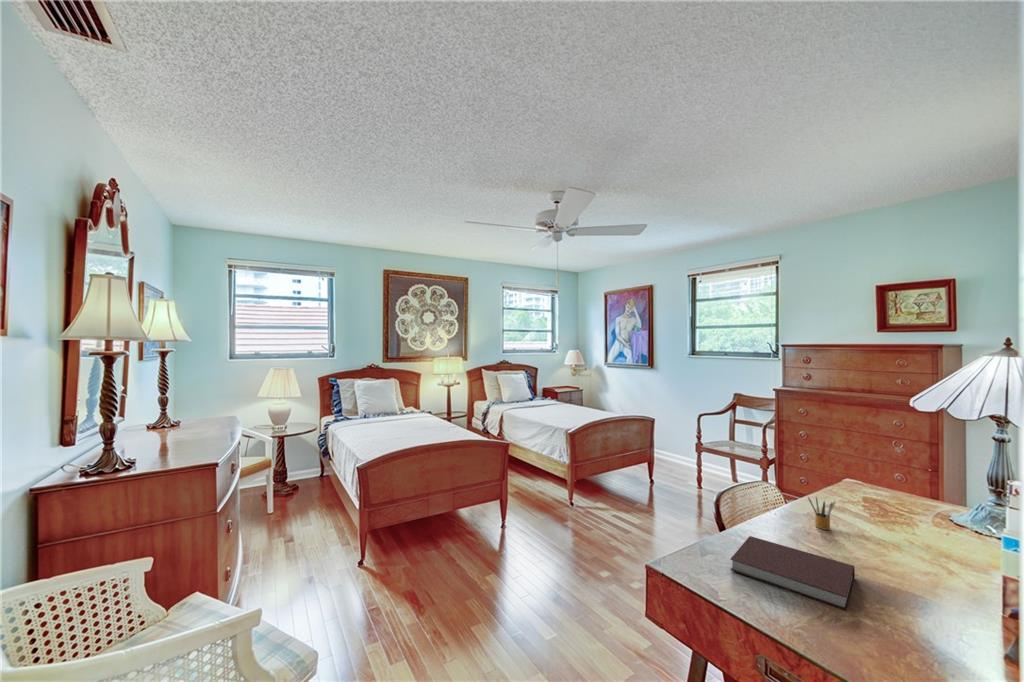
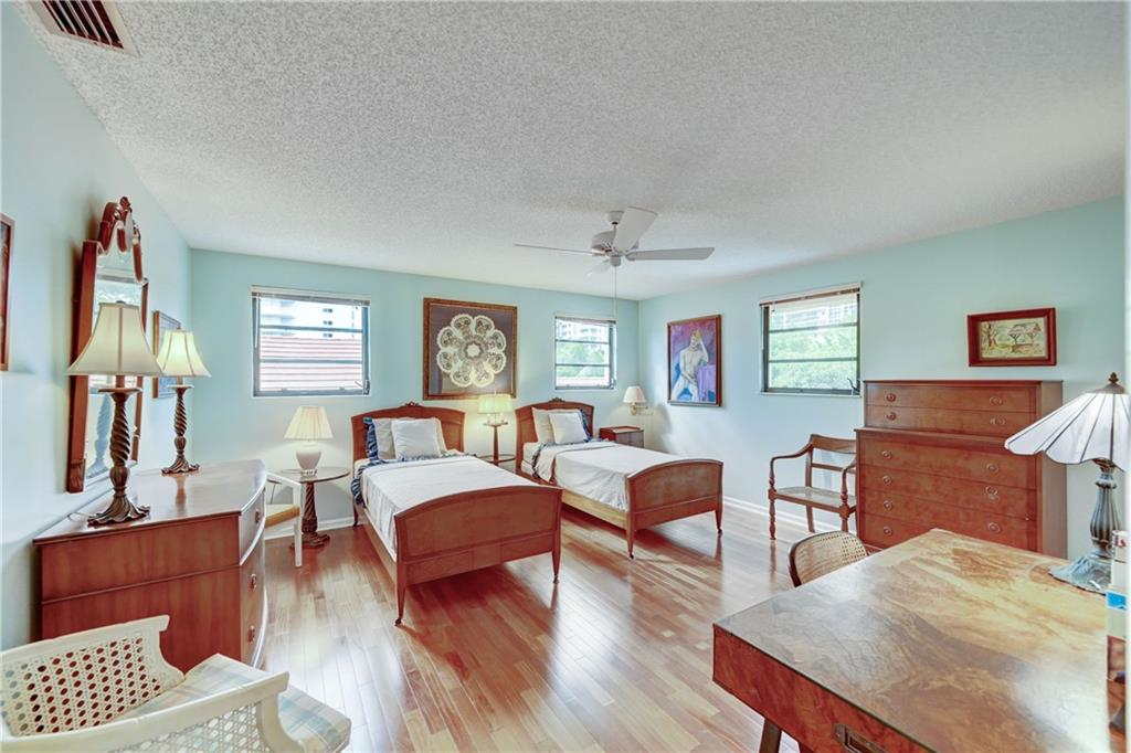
- pencil box (821, 512)
- notebook (791, 567)
